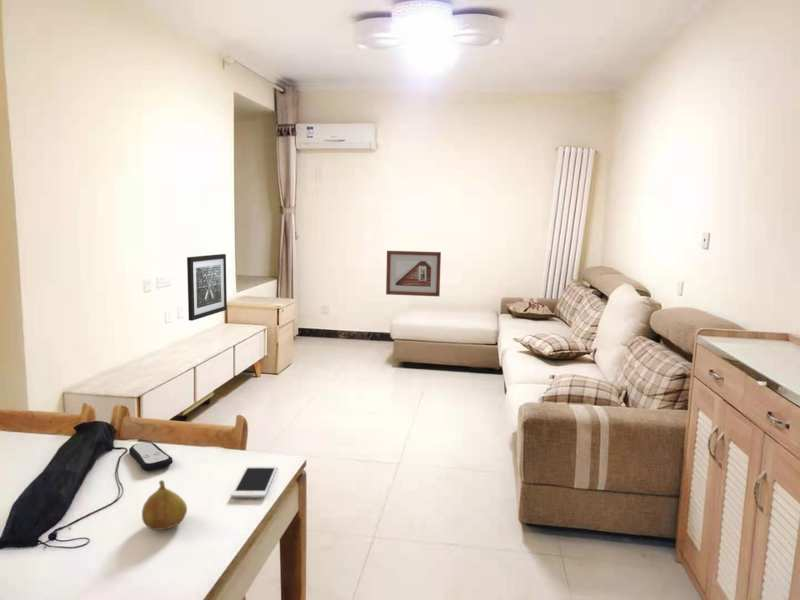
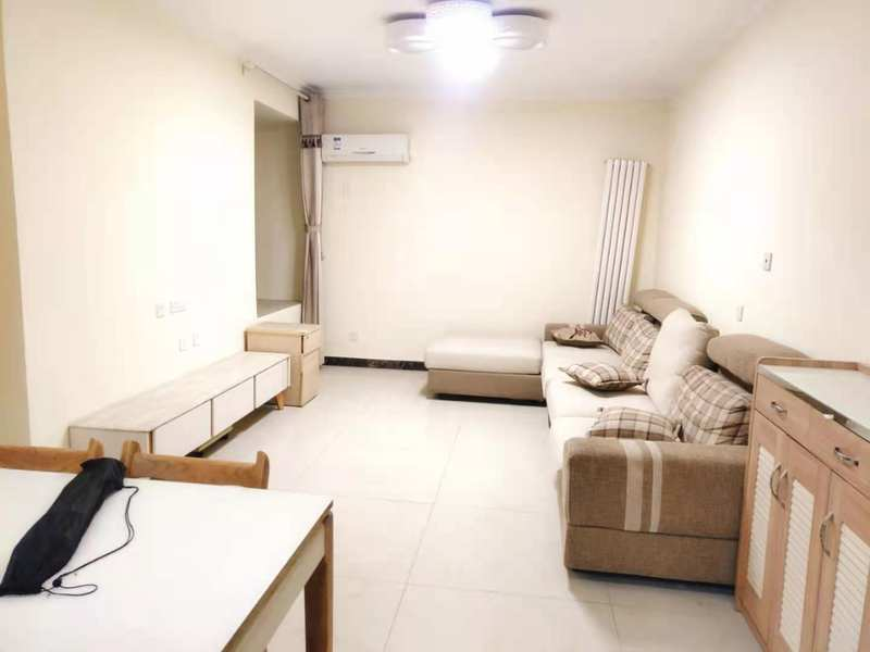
- picture frame (413, 273)
- remote control (149, 455)
- fruit (163, 502)
- cell phone (255, 480)
- wall art (208, 285)
